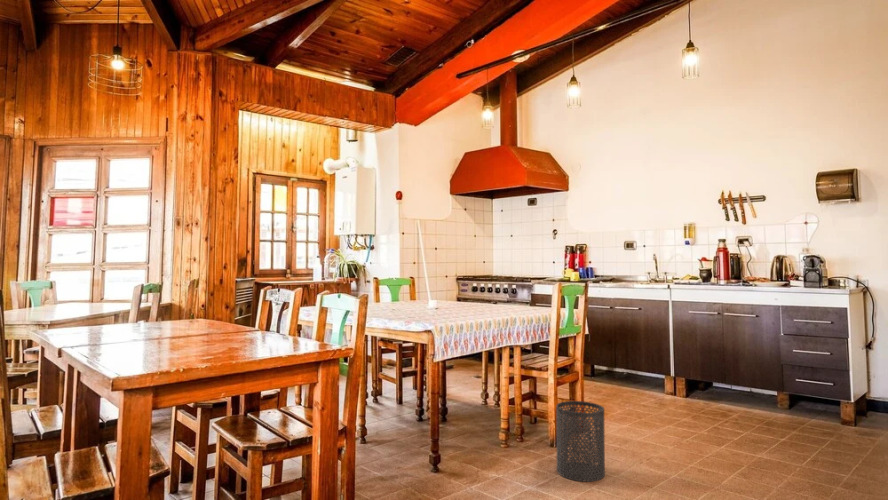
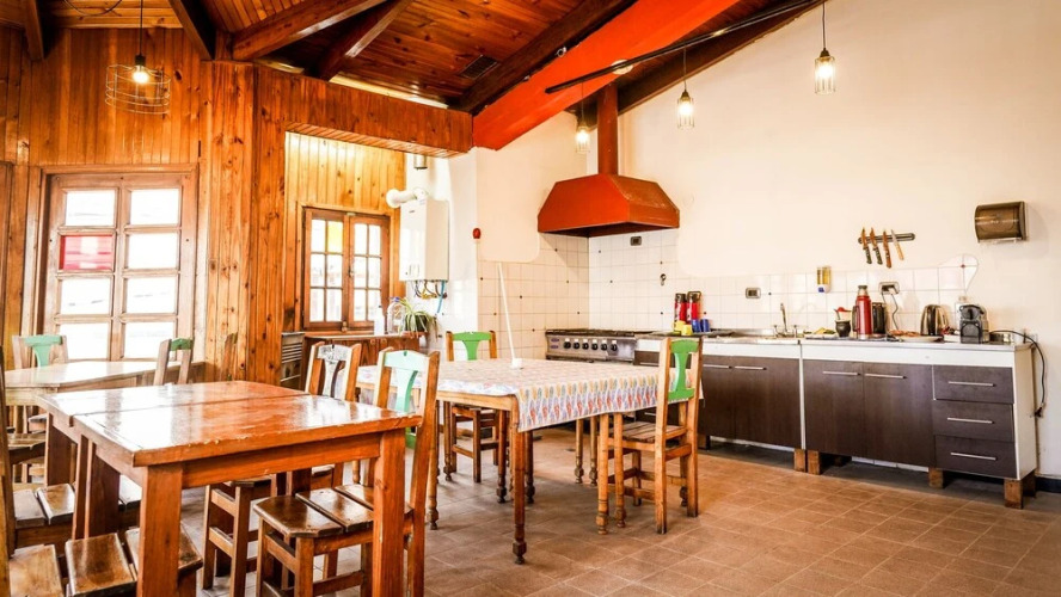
- trash can (580, 439)
